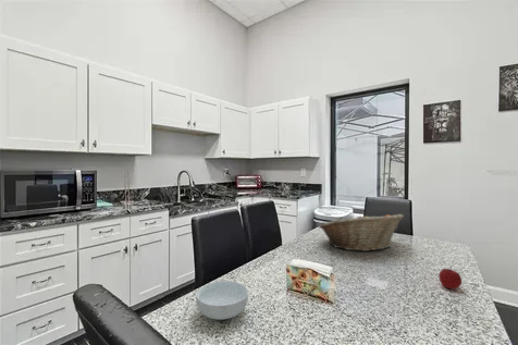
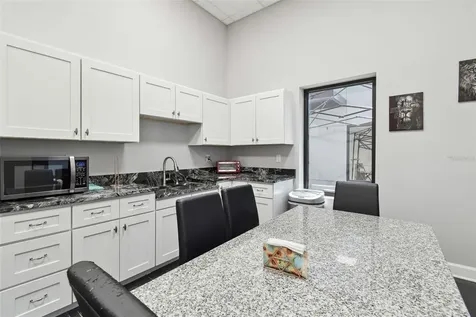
- apple (449, 276)
- cereal bowl (222, 301)
- fruit basket (360, 227)
